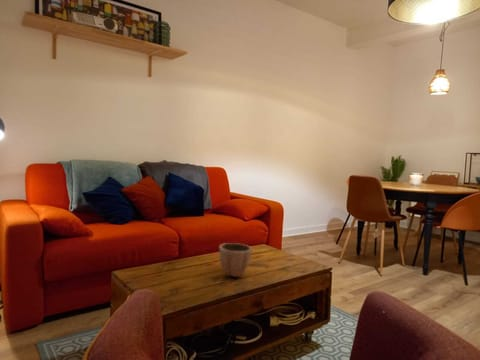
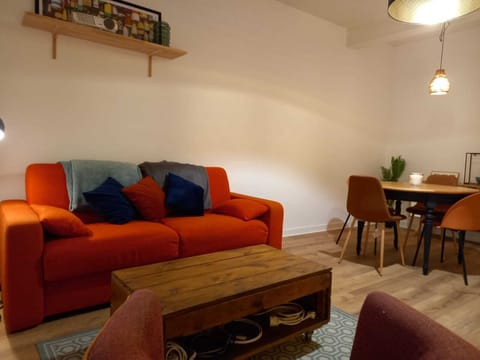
- decorative bowl (234, 261)
